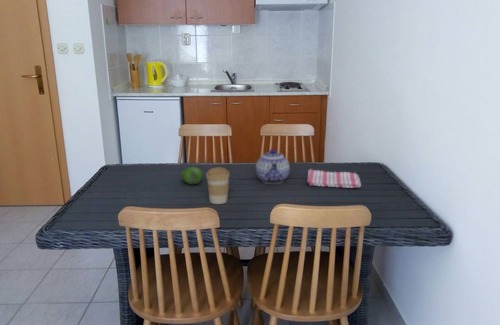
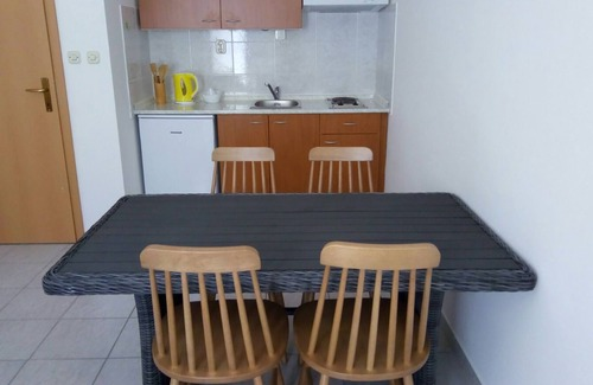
- fruit (191, 175)
- coffee cup (218, 185)
- teapot (272, 165)
- dish towel (333, 178)
